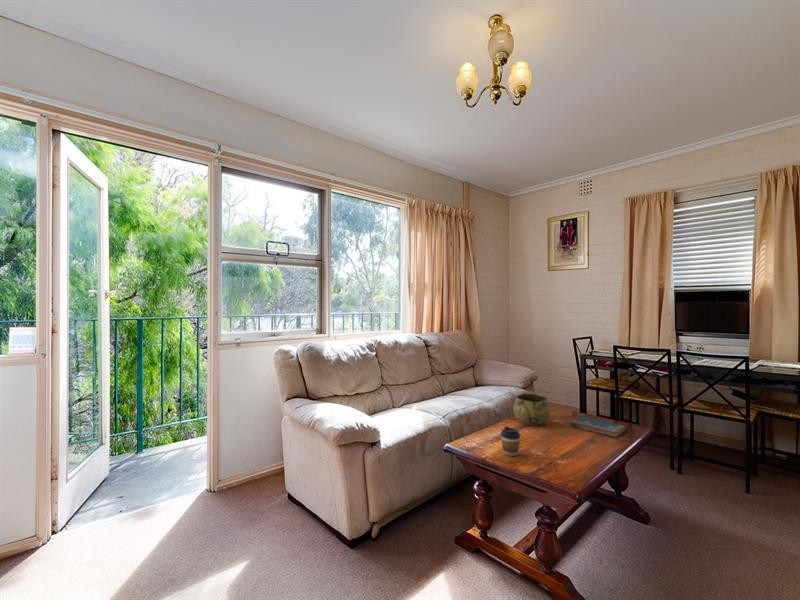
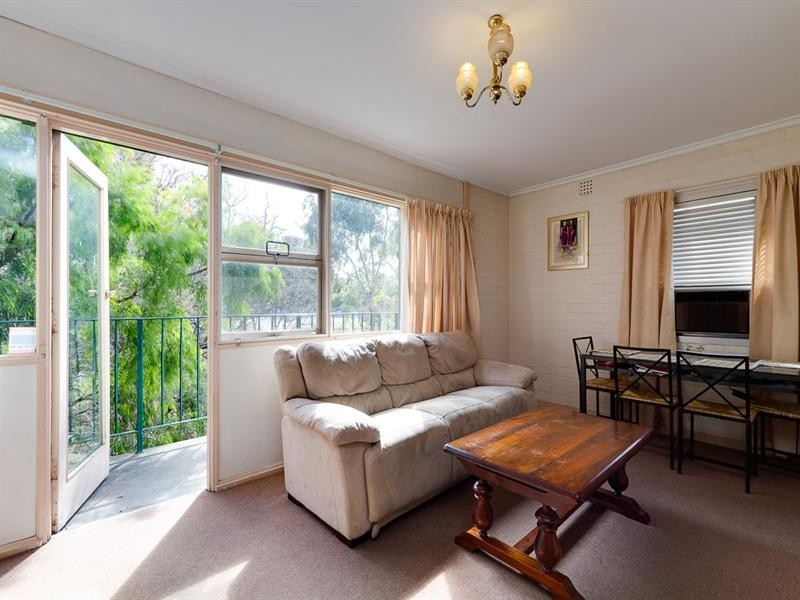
- coffee cup (510, 440)
- hardcover book (597, 425)
- decorative bowl (531, 409)
